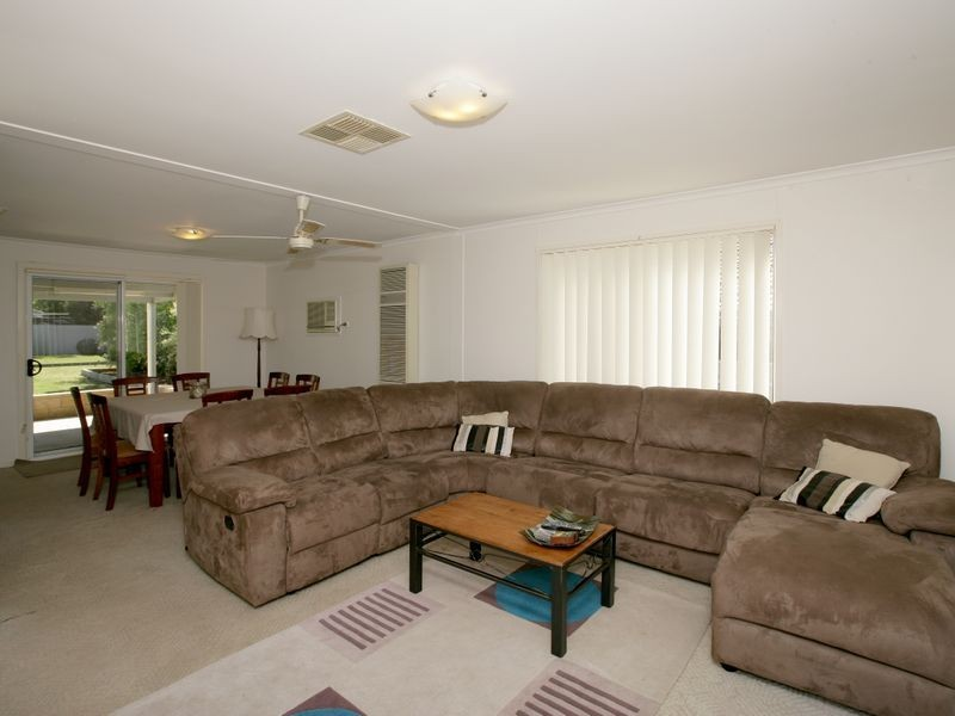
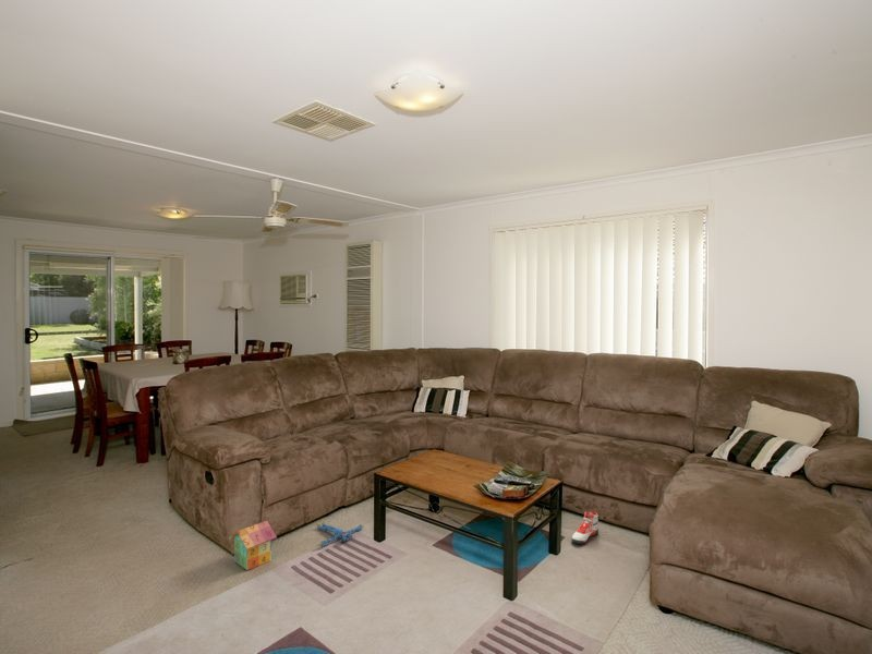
+ plush toy (334, 530)
+ toy house (253, 543)
+ sneaker (584, 525)
